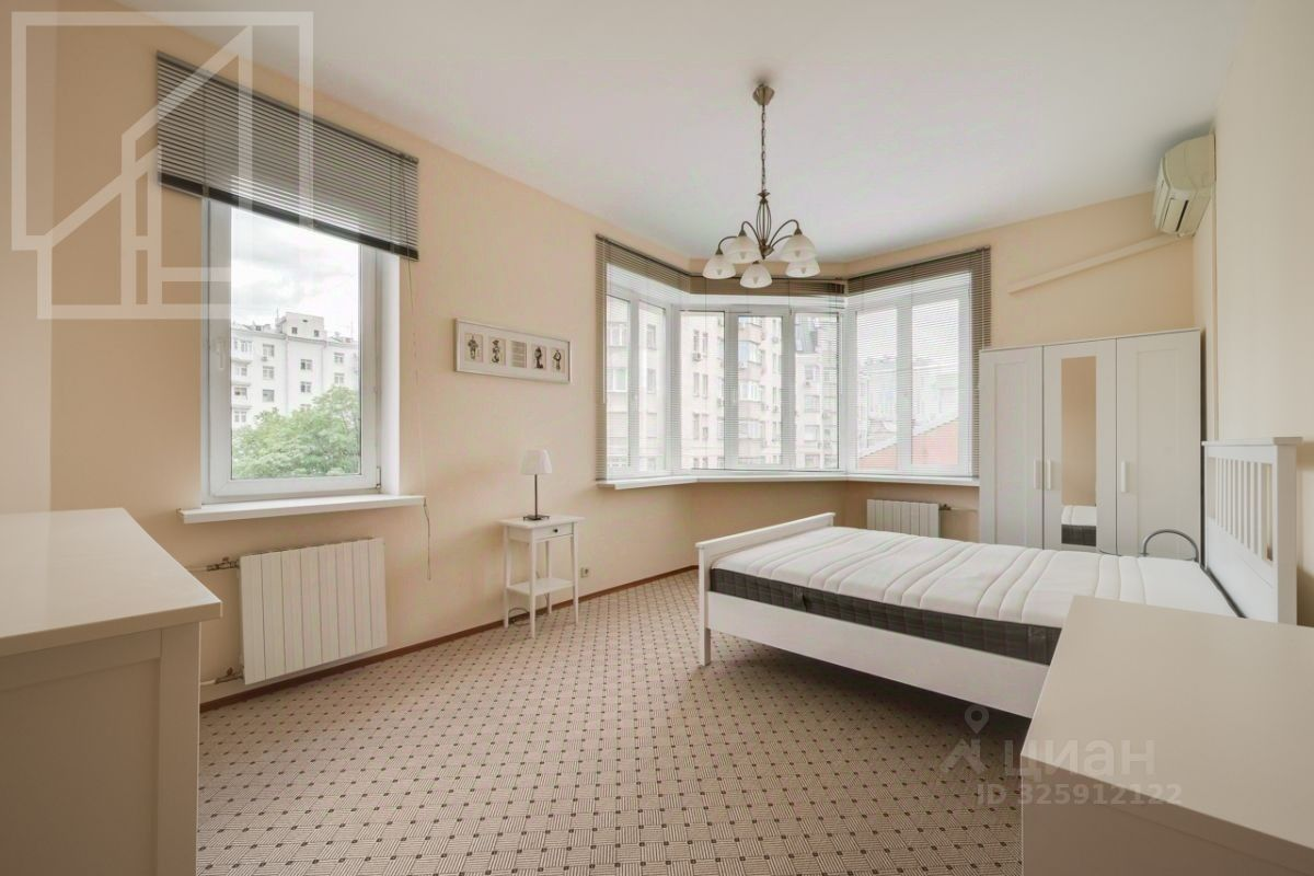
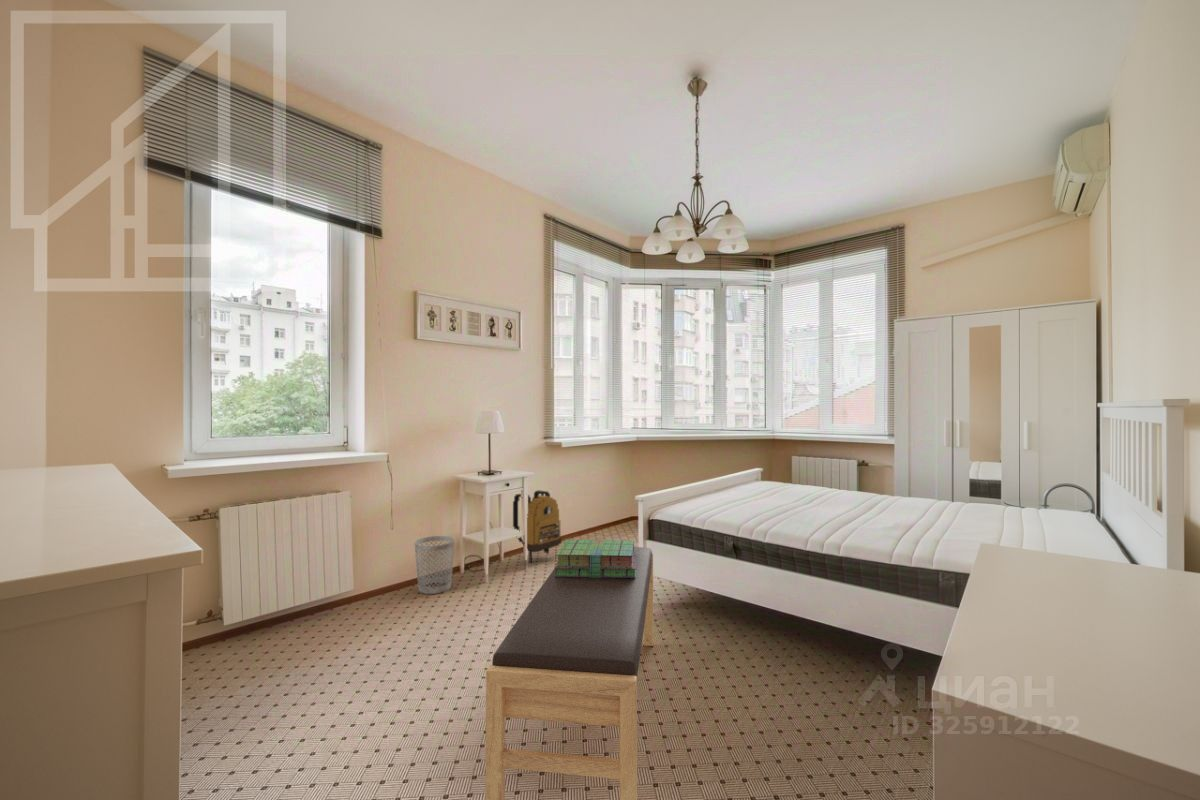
+ bench (593, 648)
+ wastebasket (434, 564)
+ stack of books (597, 556)
+ backpack (536, 525)
